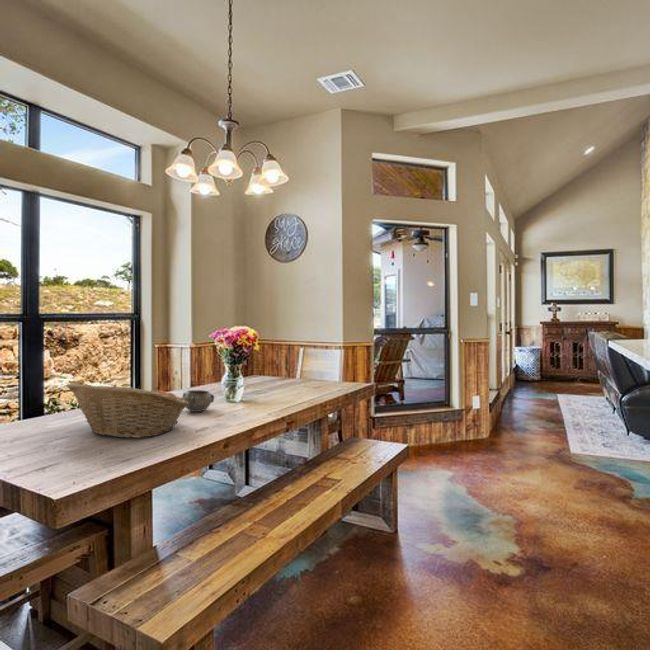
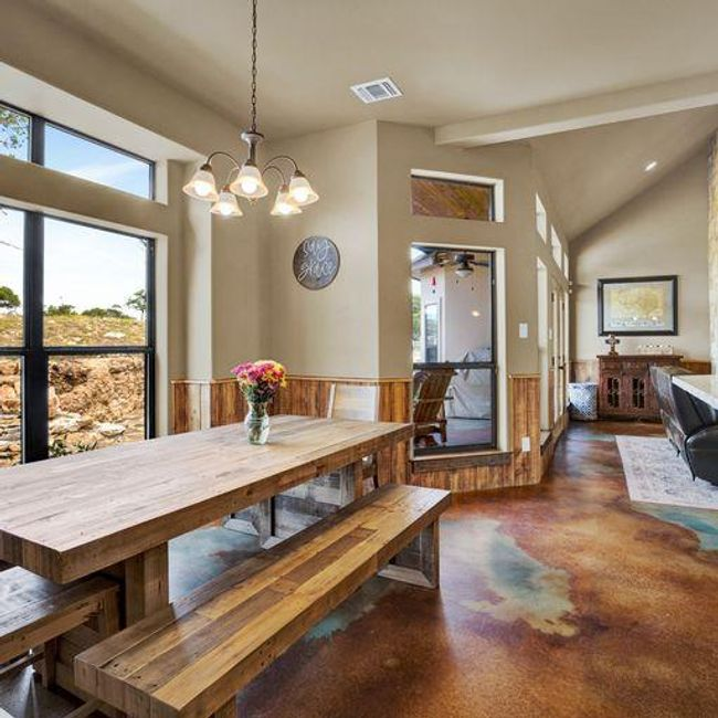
- fruit basket (129, 404)
- decorative bowl (195, 401)
